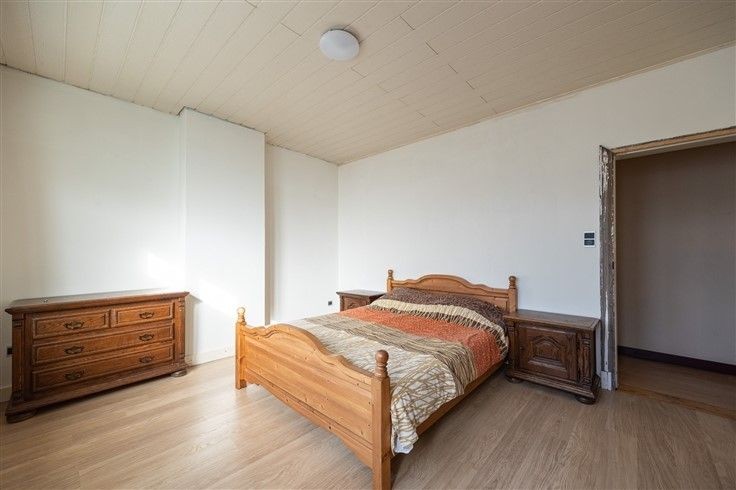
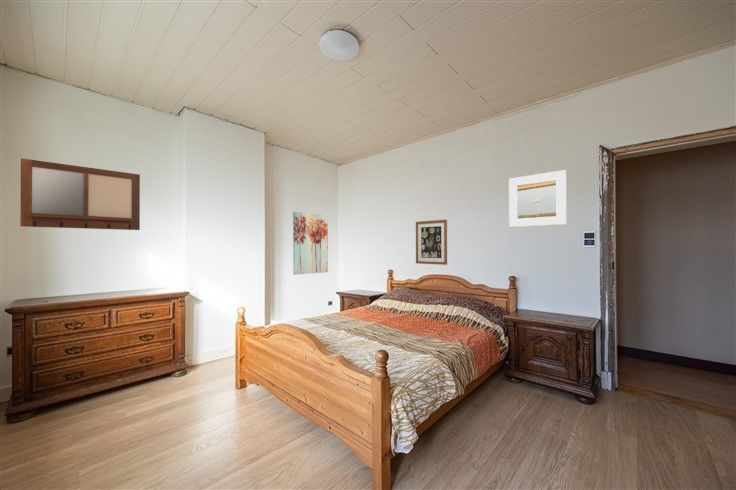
+ writing board (86, 197)
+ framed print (536, 200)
+ wall art (430, 242)
+ wall art (311, 243)
